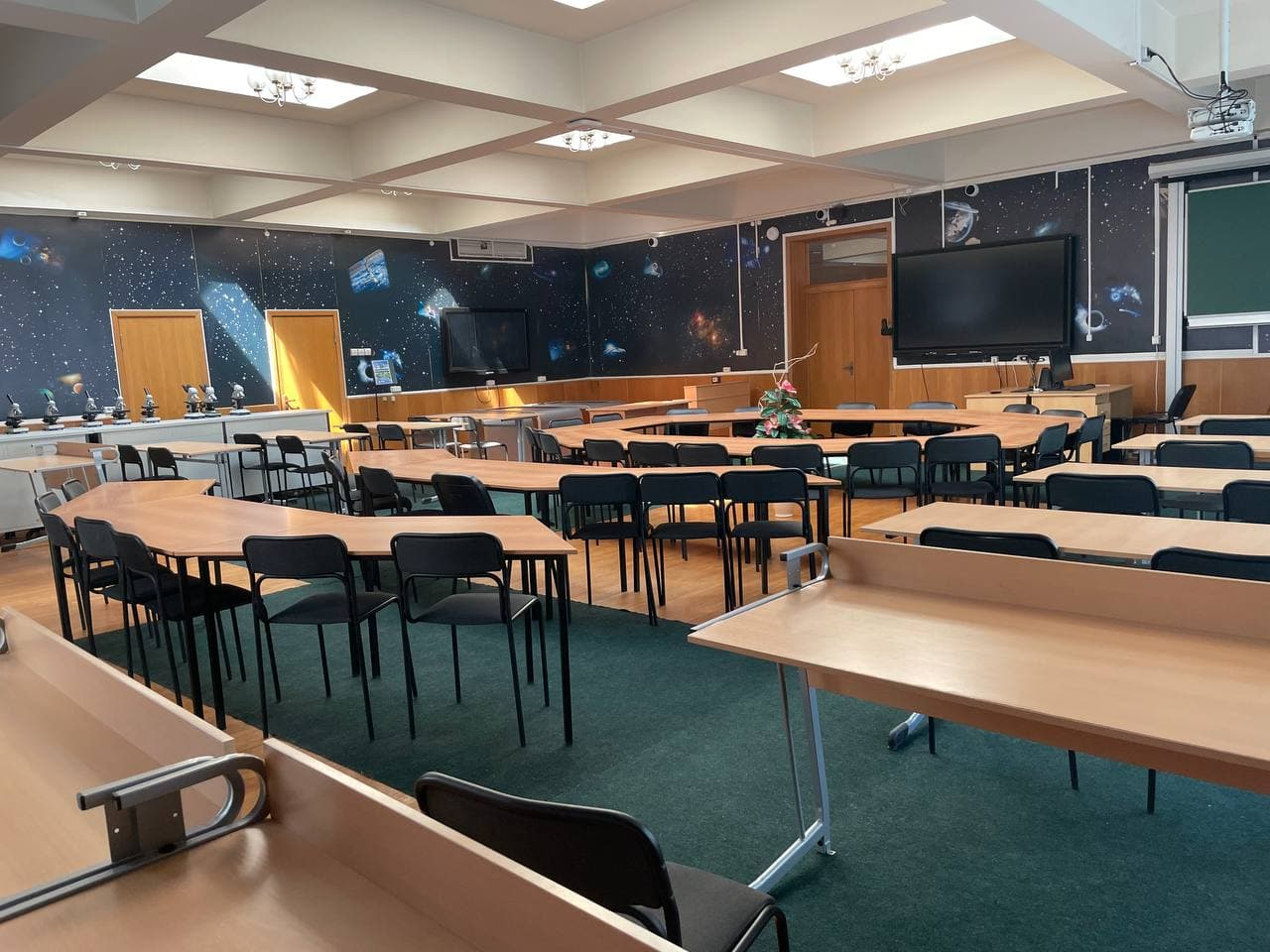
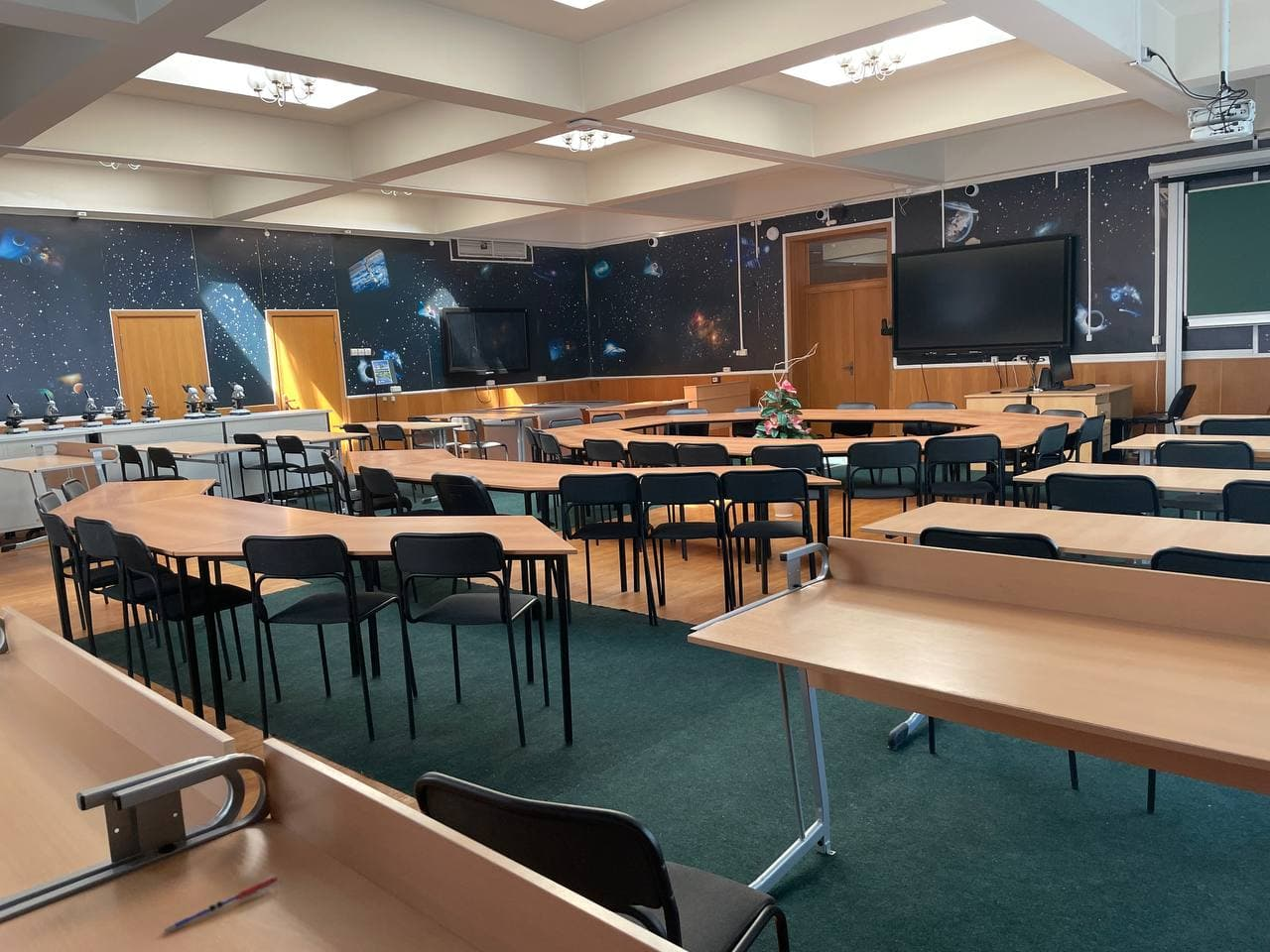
+ pen (222, 902)
